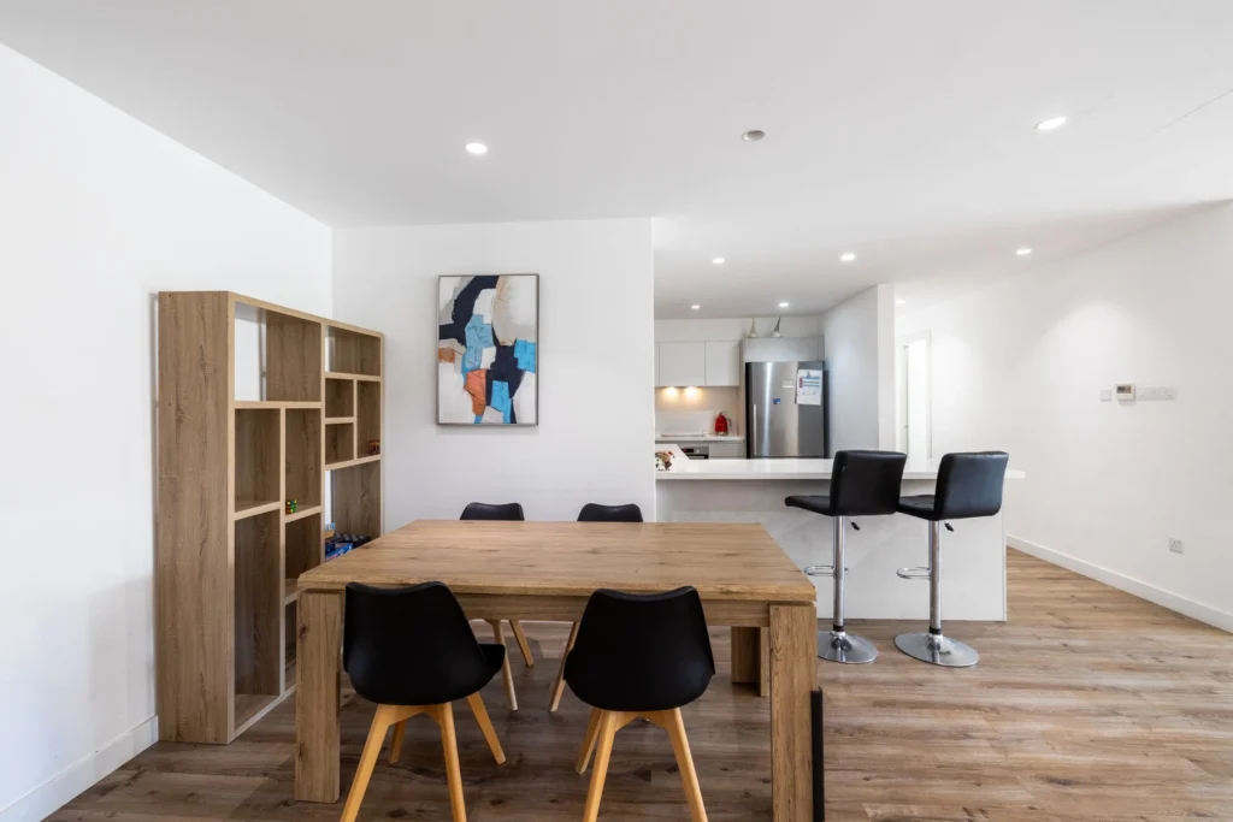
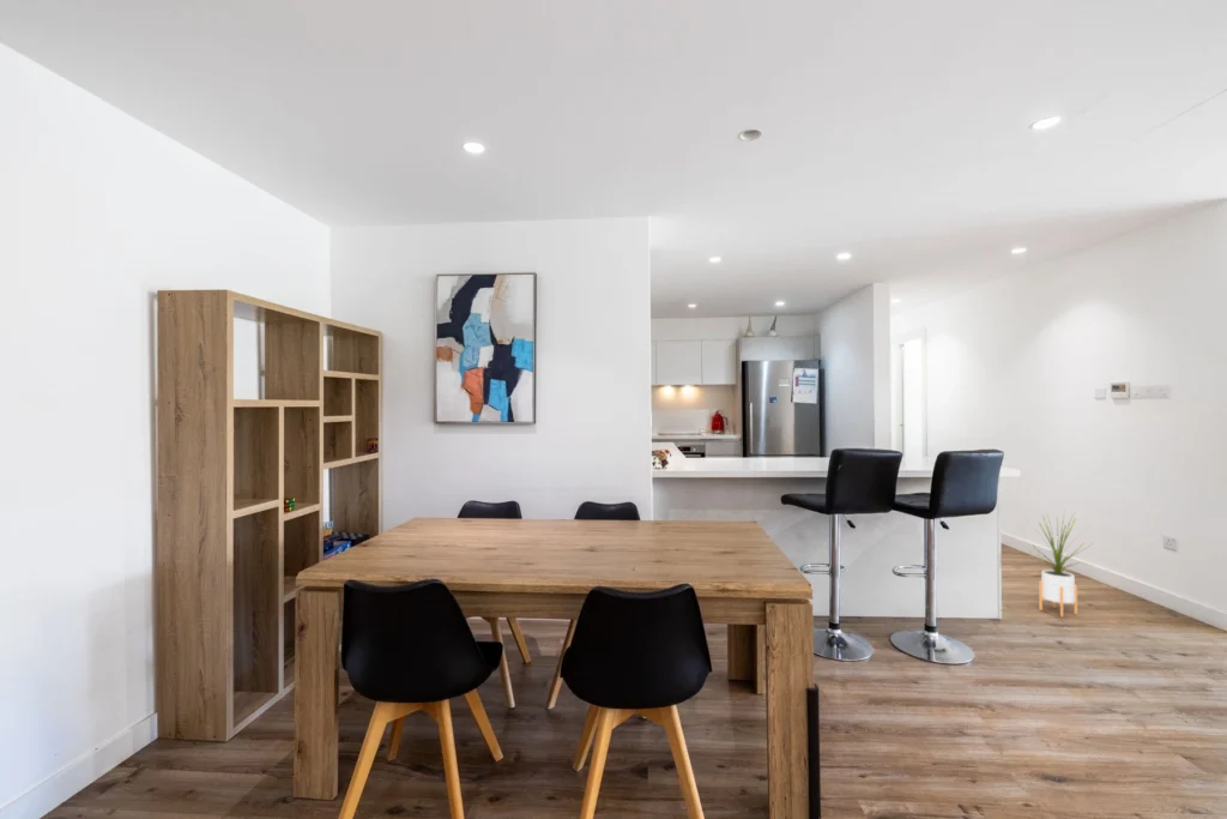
+ house plant (1056, 560)
